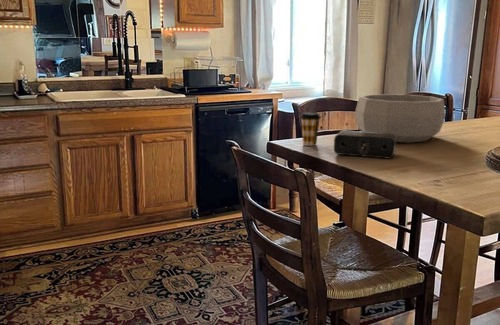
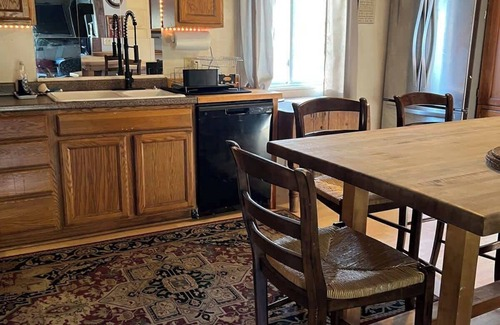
- speaker (365, 144)
- decorative bowl (399, 117)
- coffee cup (310, 129)
